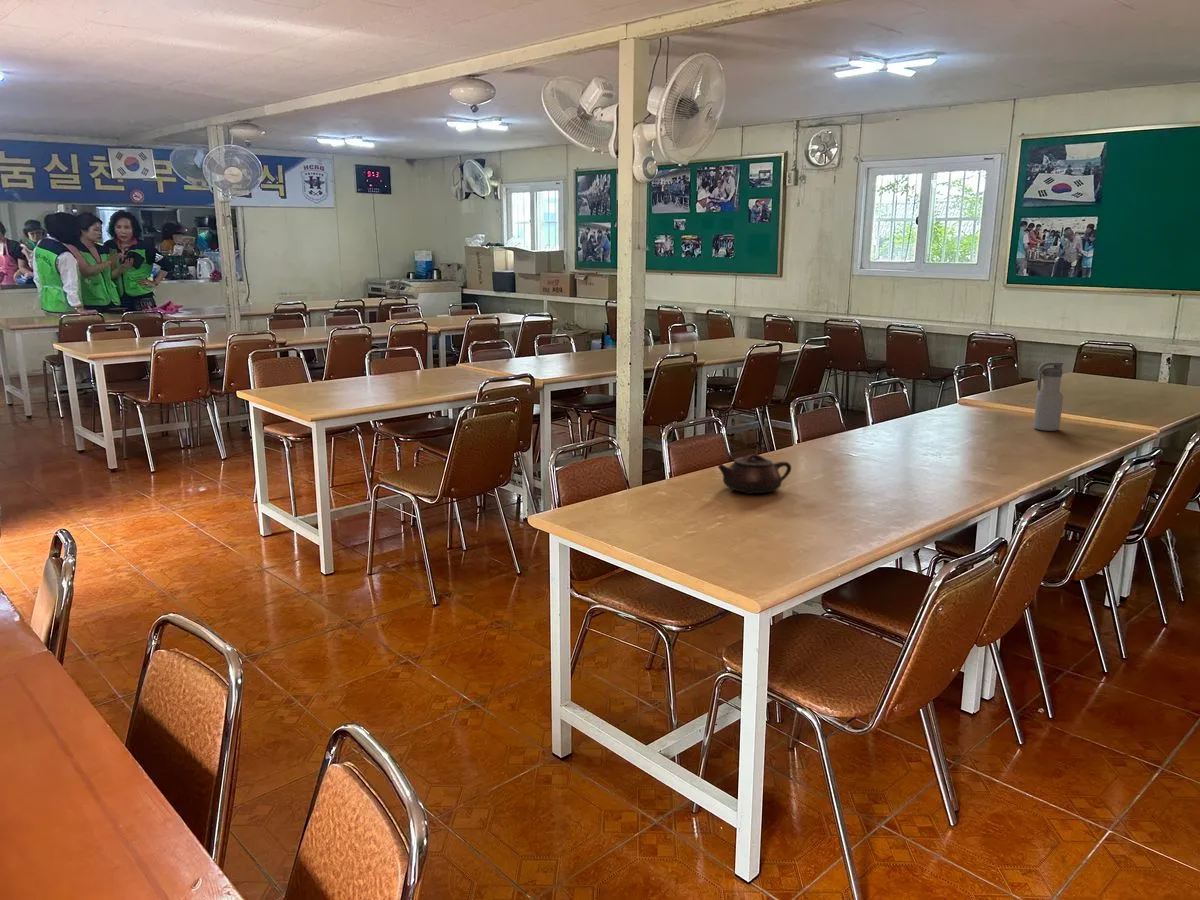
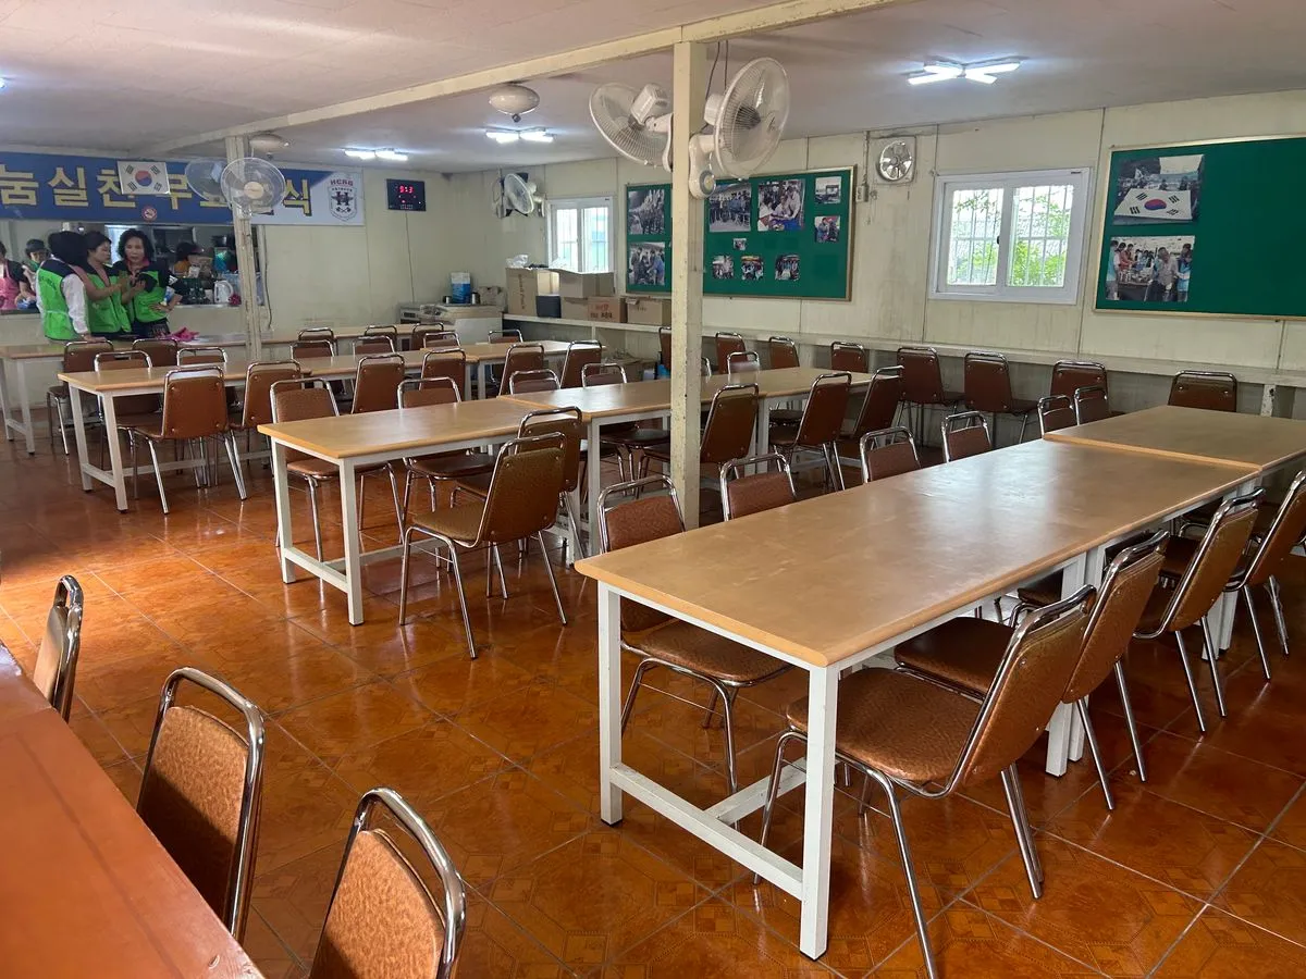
- teapot (754, 472)
- water bottle (1049, 395)
